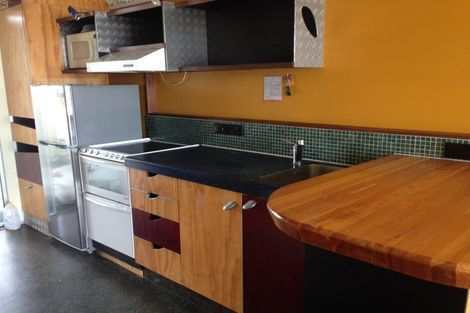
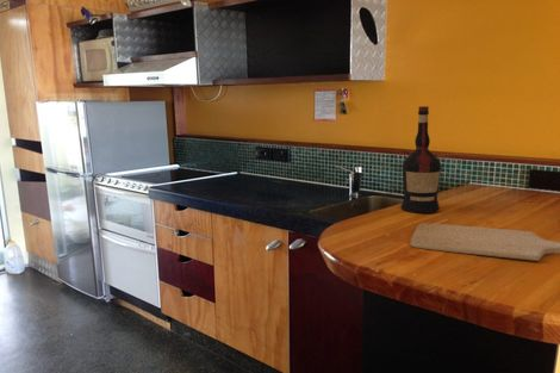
+ liquor (422, 158)
+ chopping board (498, 241)
